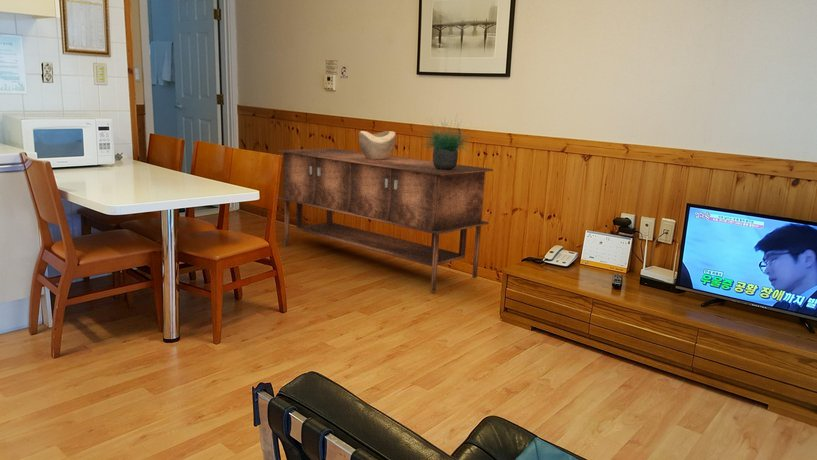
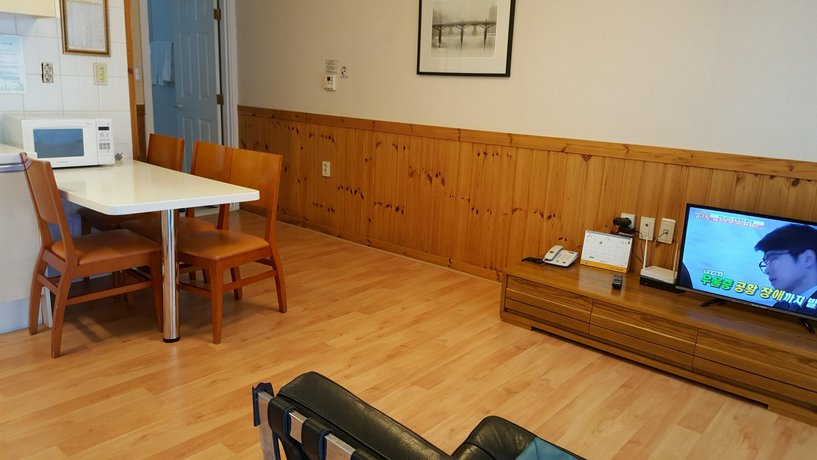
- potted plant (445, 140)
- decorative bowl (377, 144)
- sideboard (376, 210)
